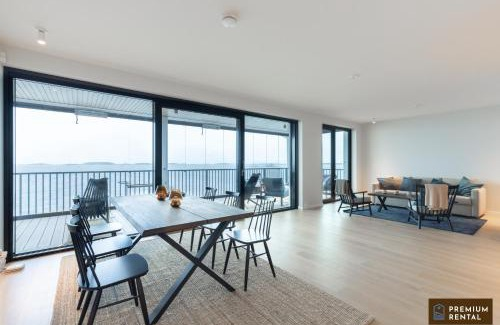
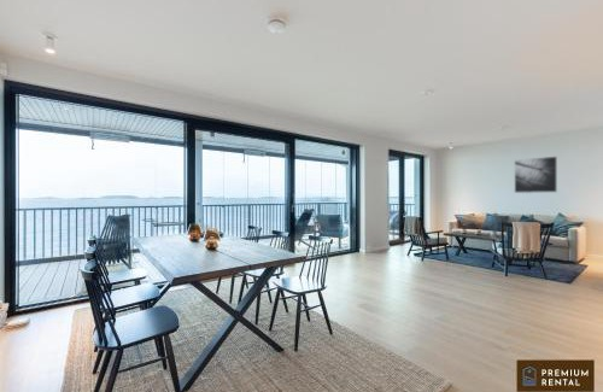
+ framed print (534, 175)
